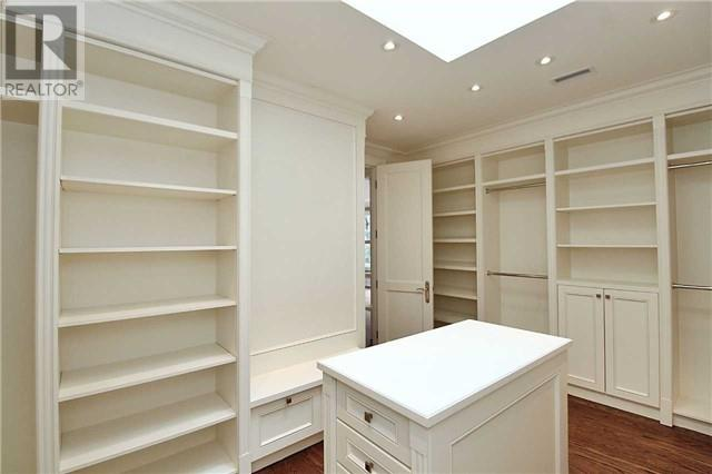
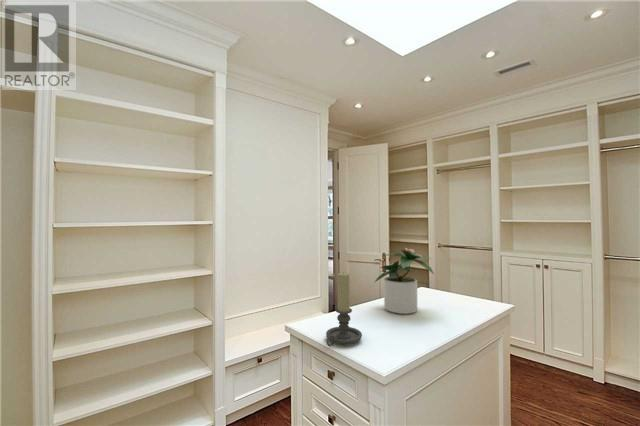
+ potted plant (405, 278)
+ candle holder (341, 306)
